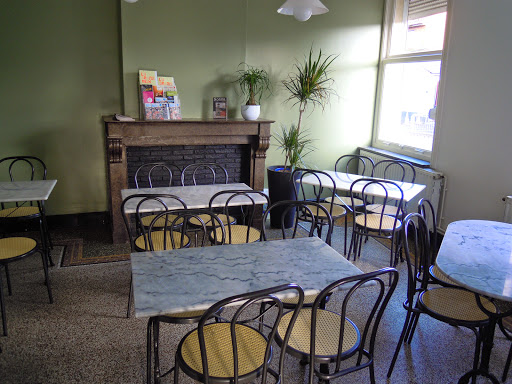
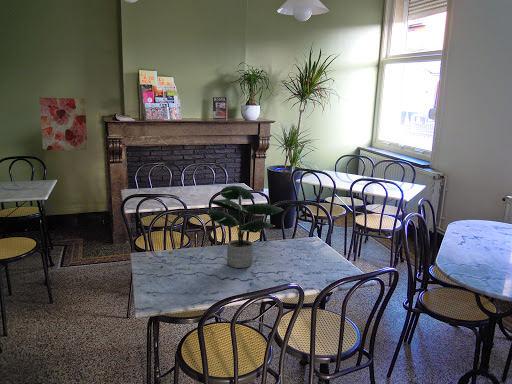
+ potted plant (244, 227)
+ wall art (64, 124)
